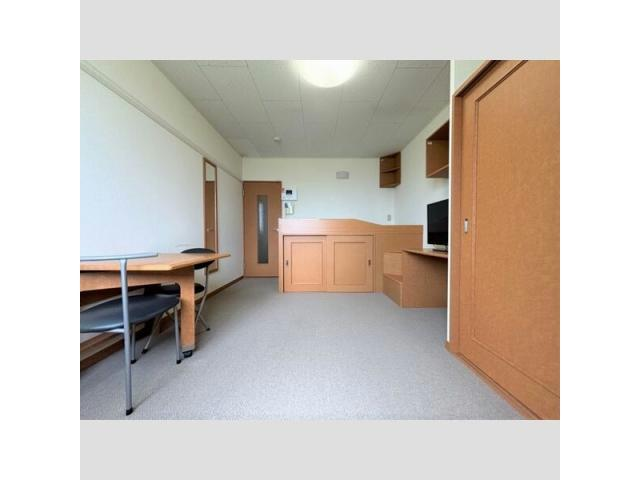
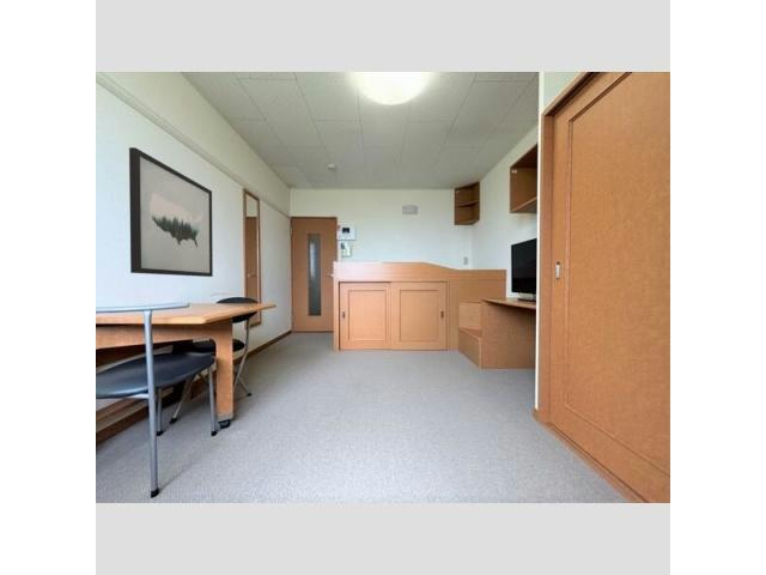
+ wall art (178, 224)
